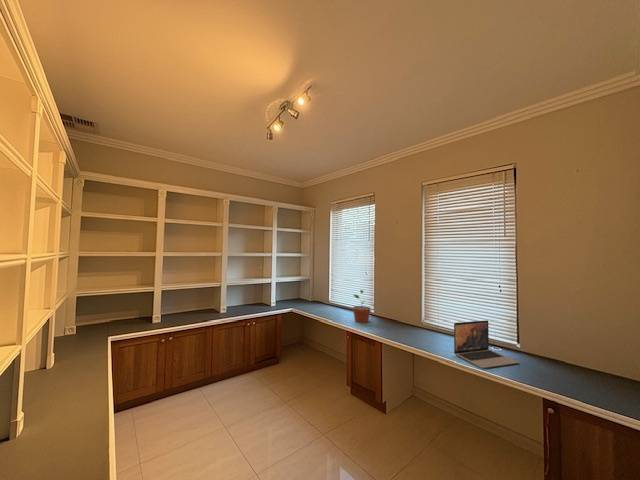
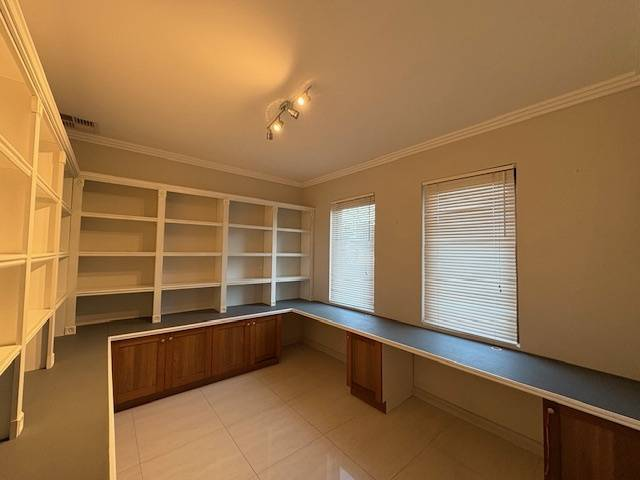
- potted plant (361, 305)
- laptop (485, 342)
